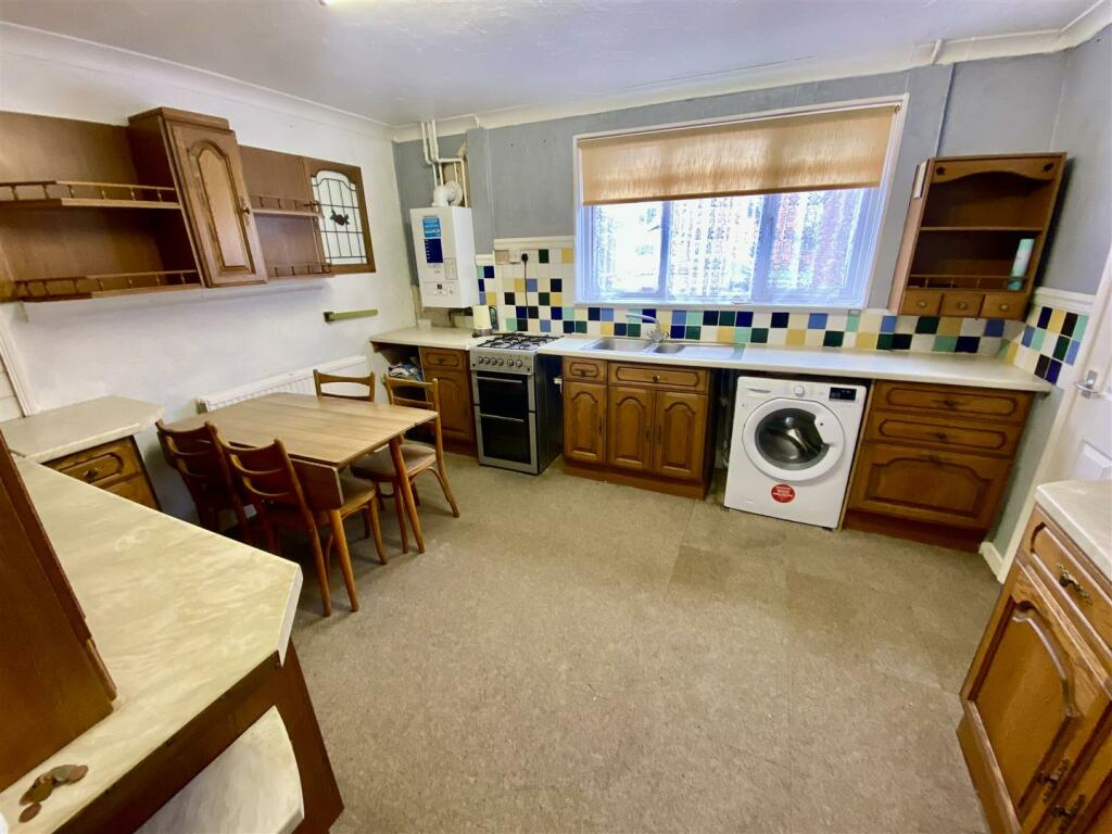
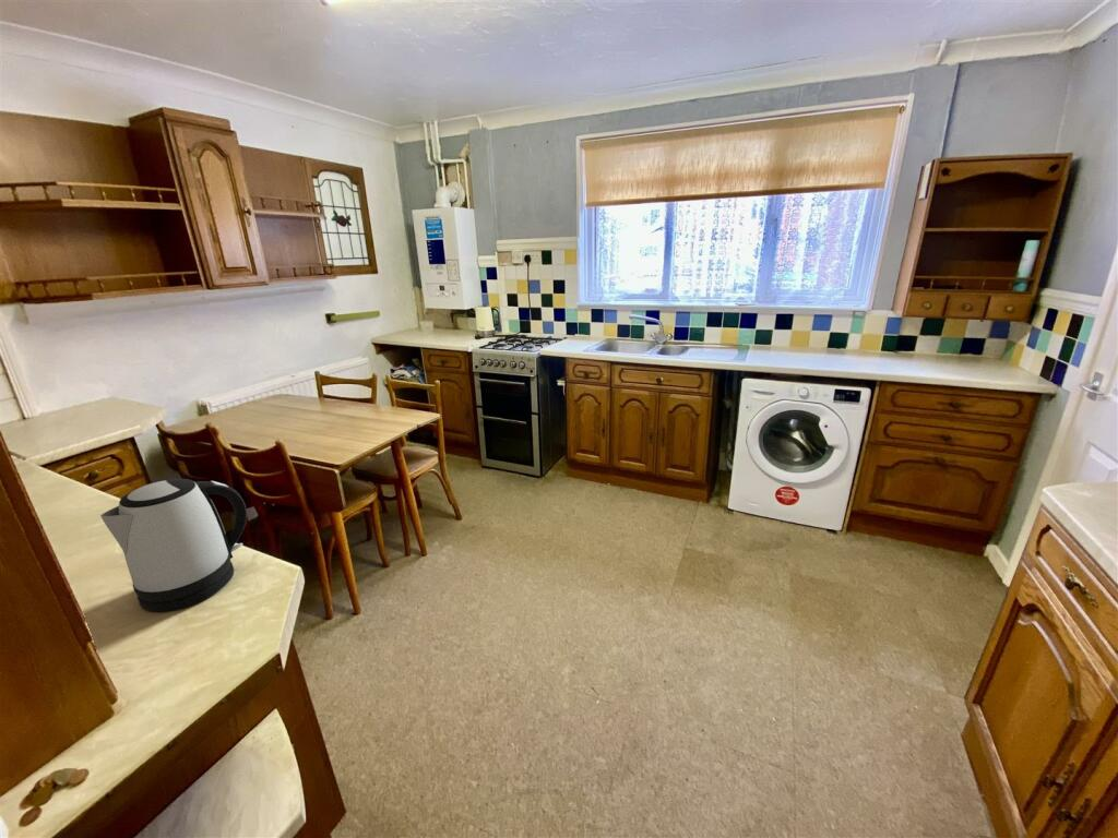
+ kettle (187, 532)
